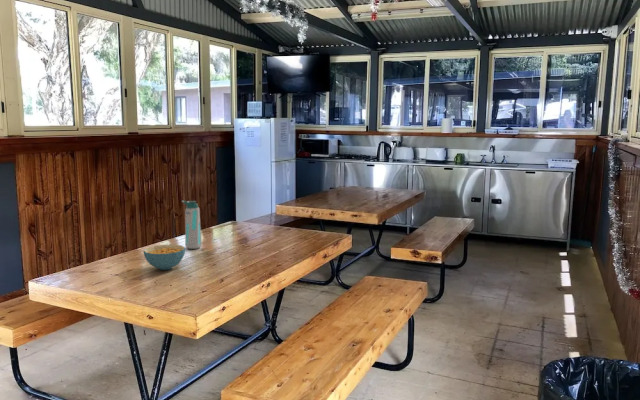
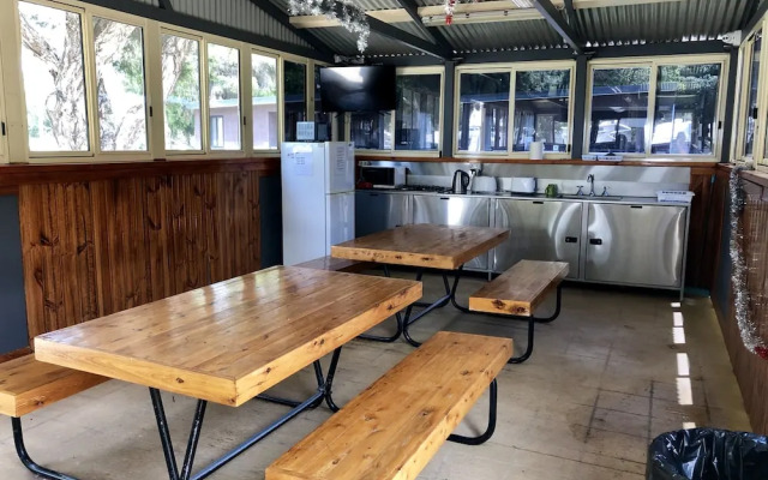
- water bottle (191, 224)
- cereal bowl (165, 258)
